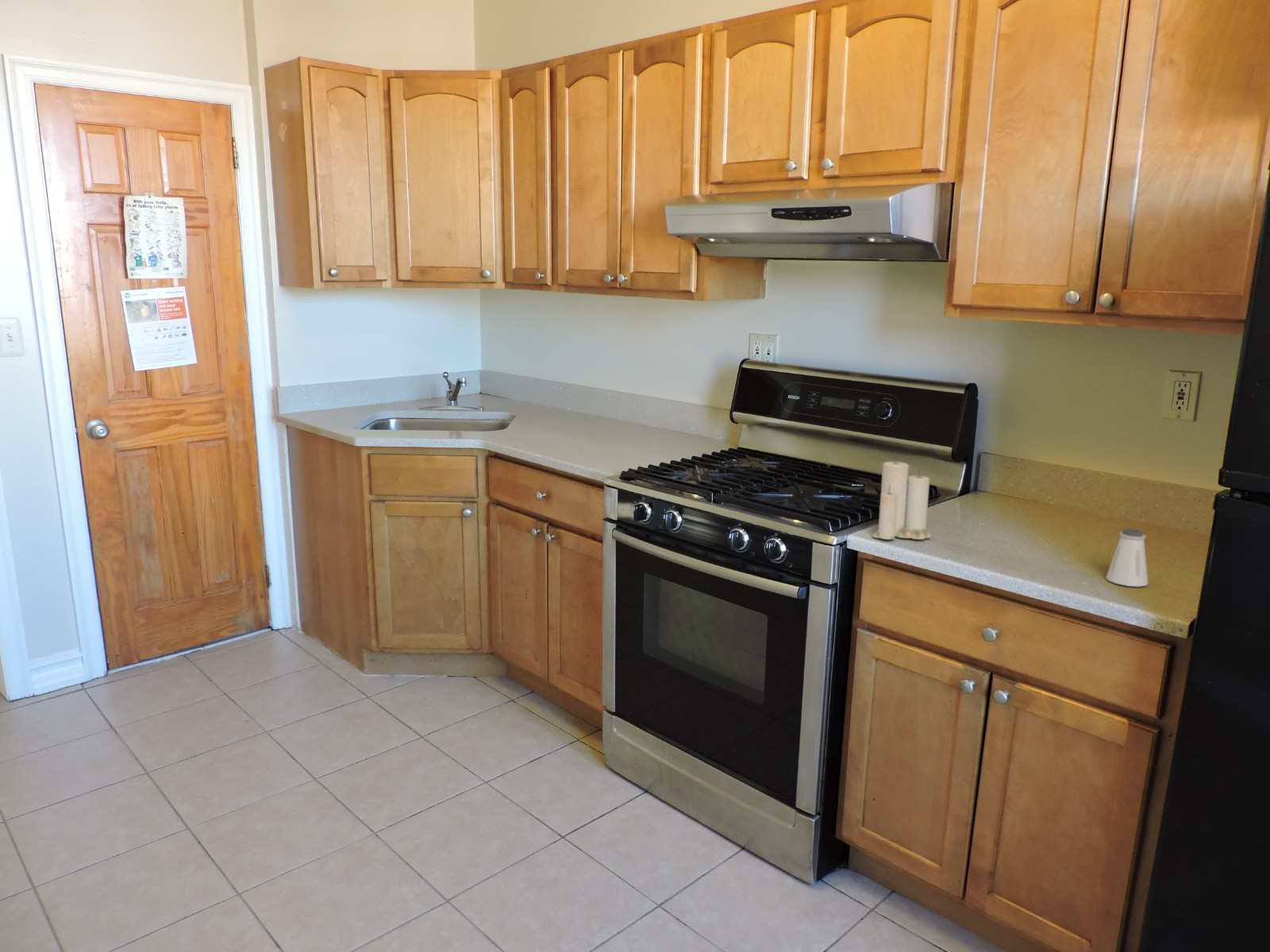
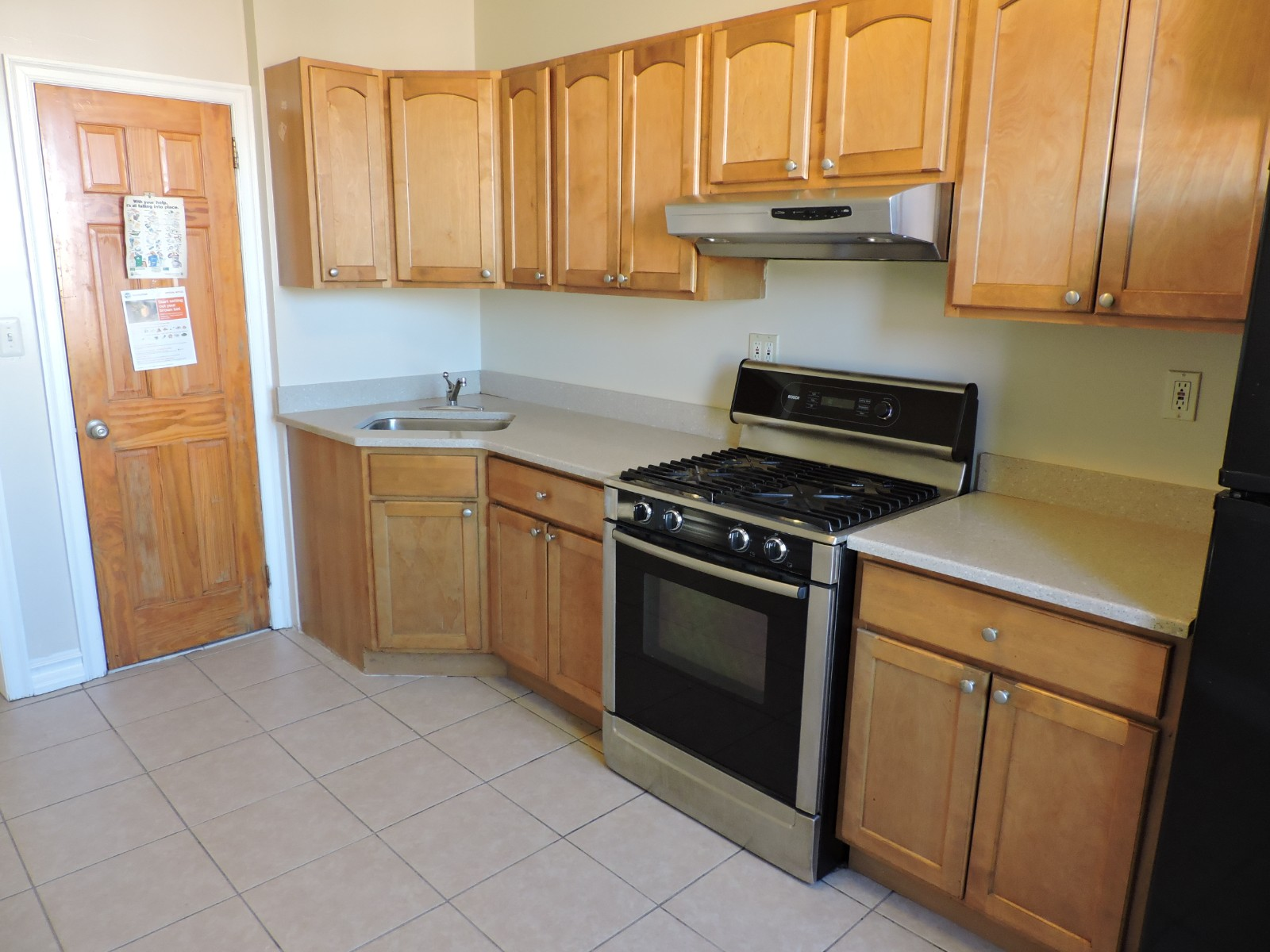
- candle (900, 496)
- saltshaker (1130, 555)
